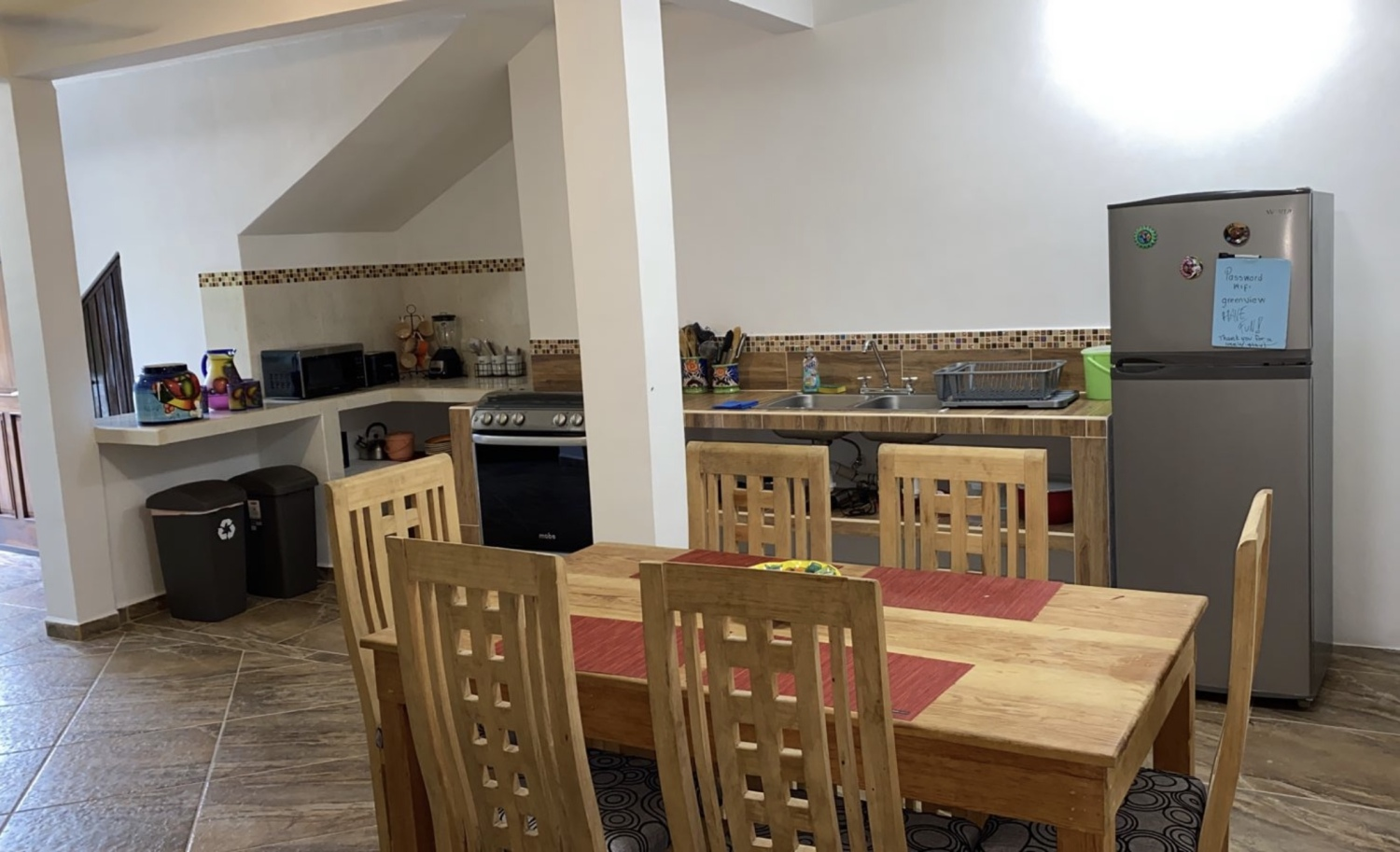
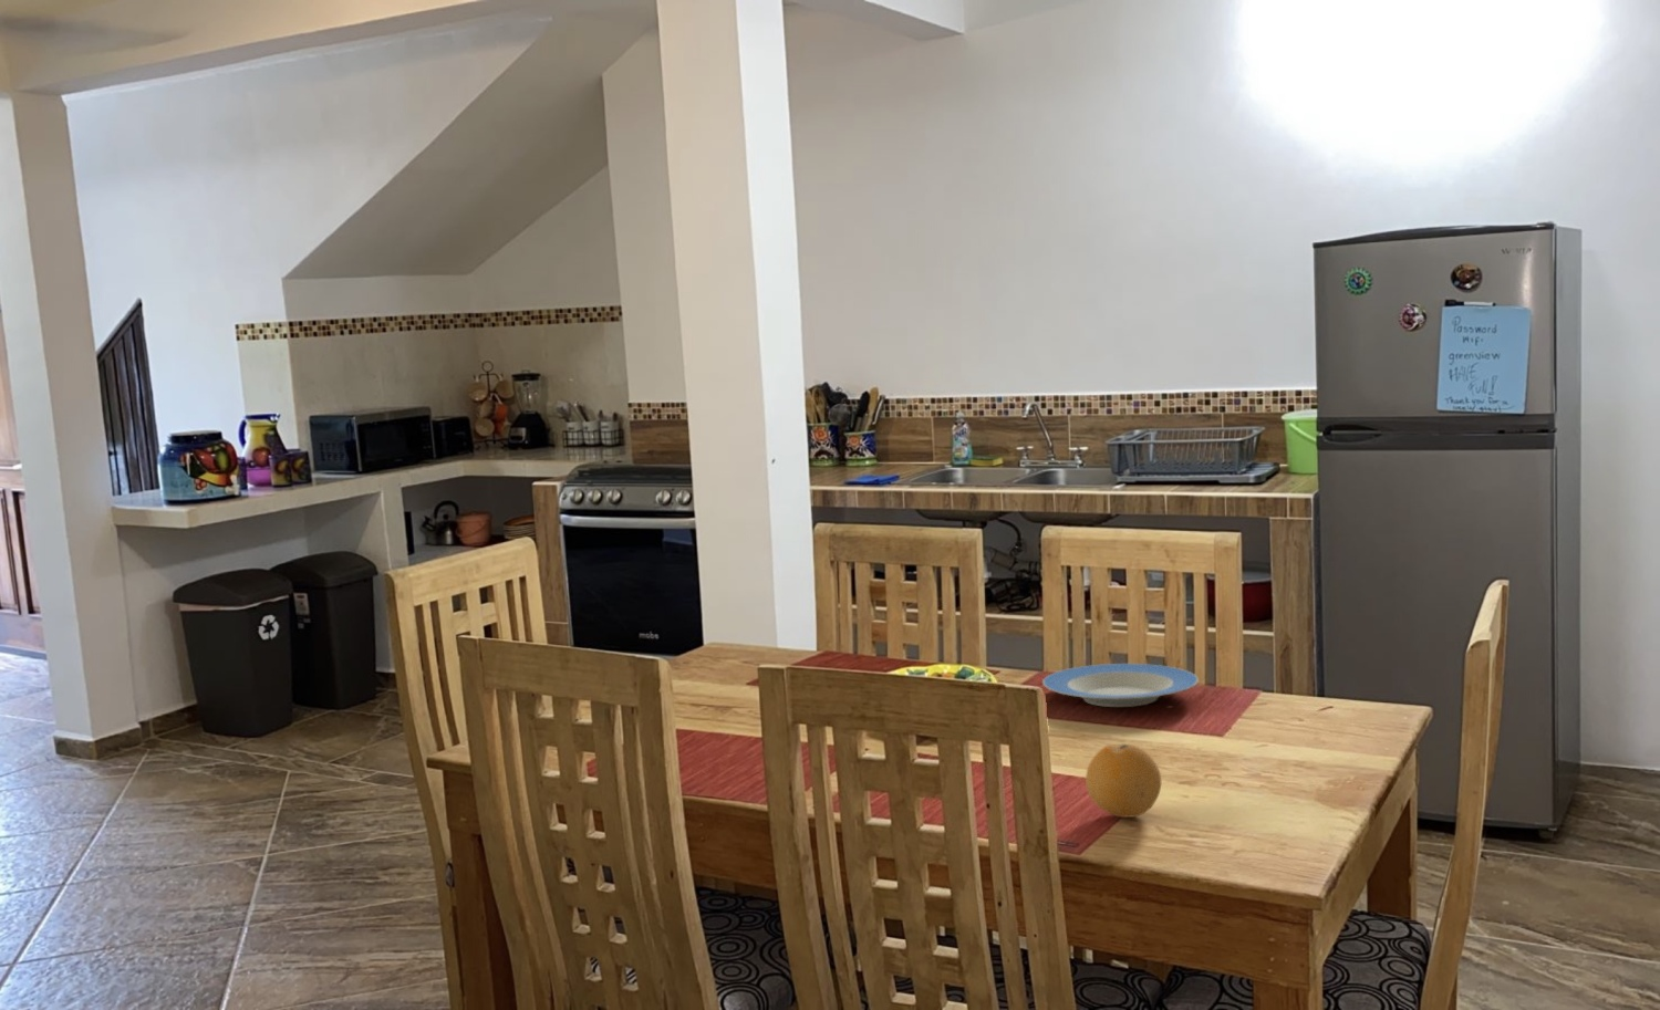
+ plate (1120, 688)
+ fruit (1123, 780)
